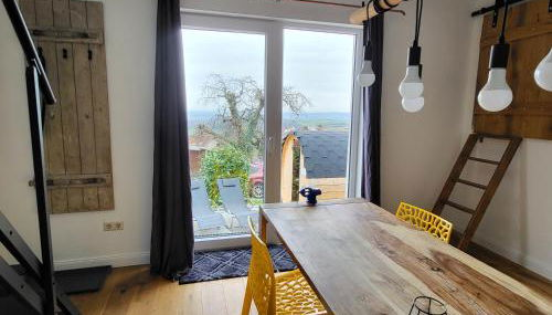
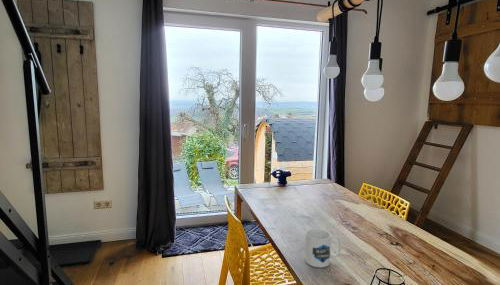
+ mug (322, 247)
